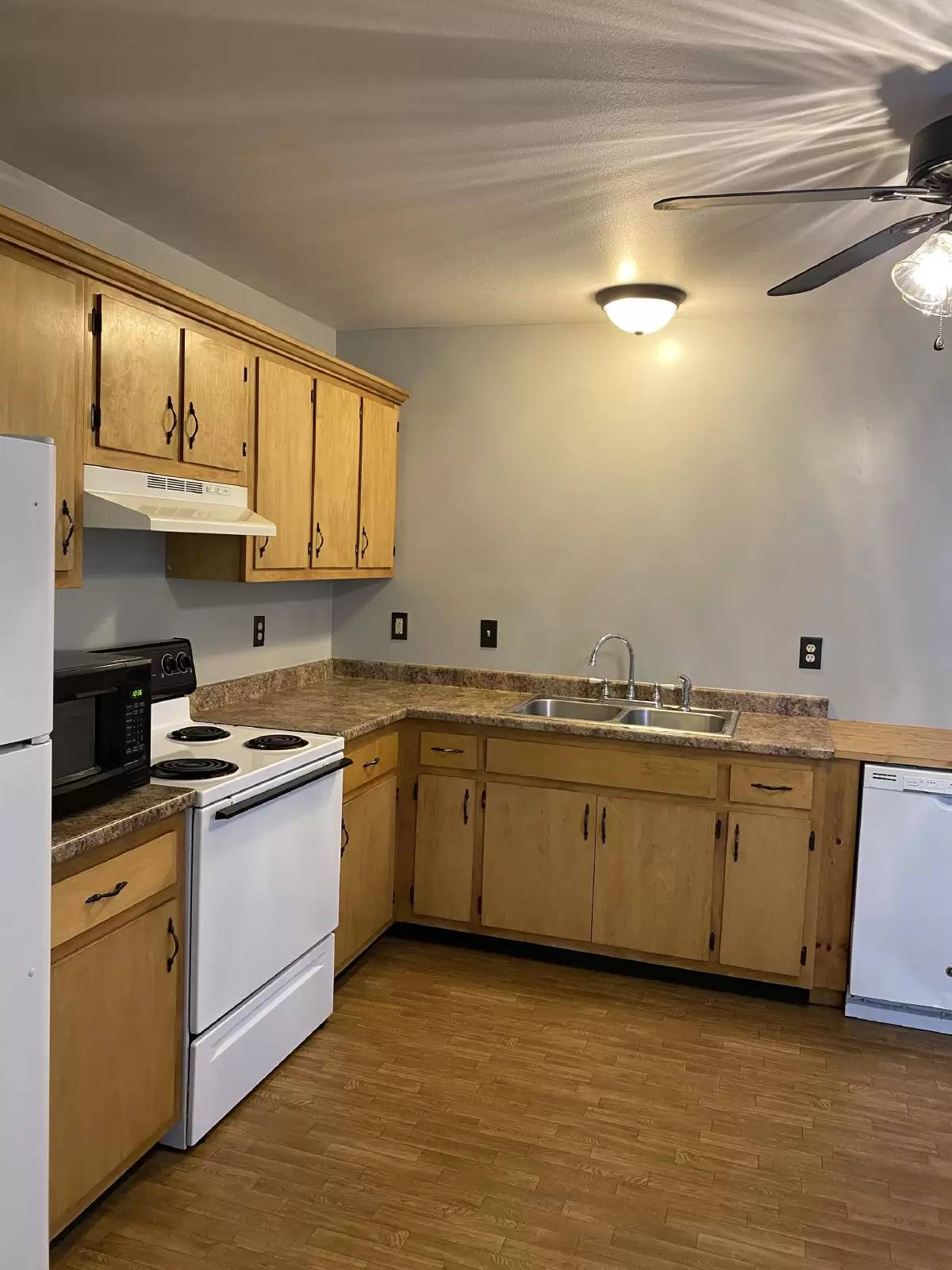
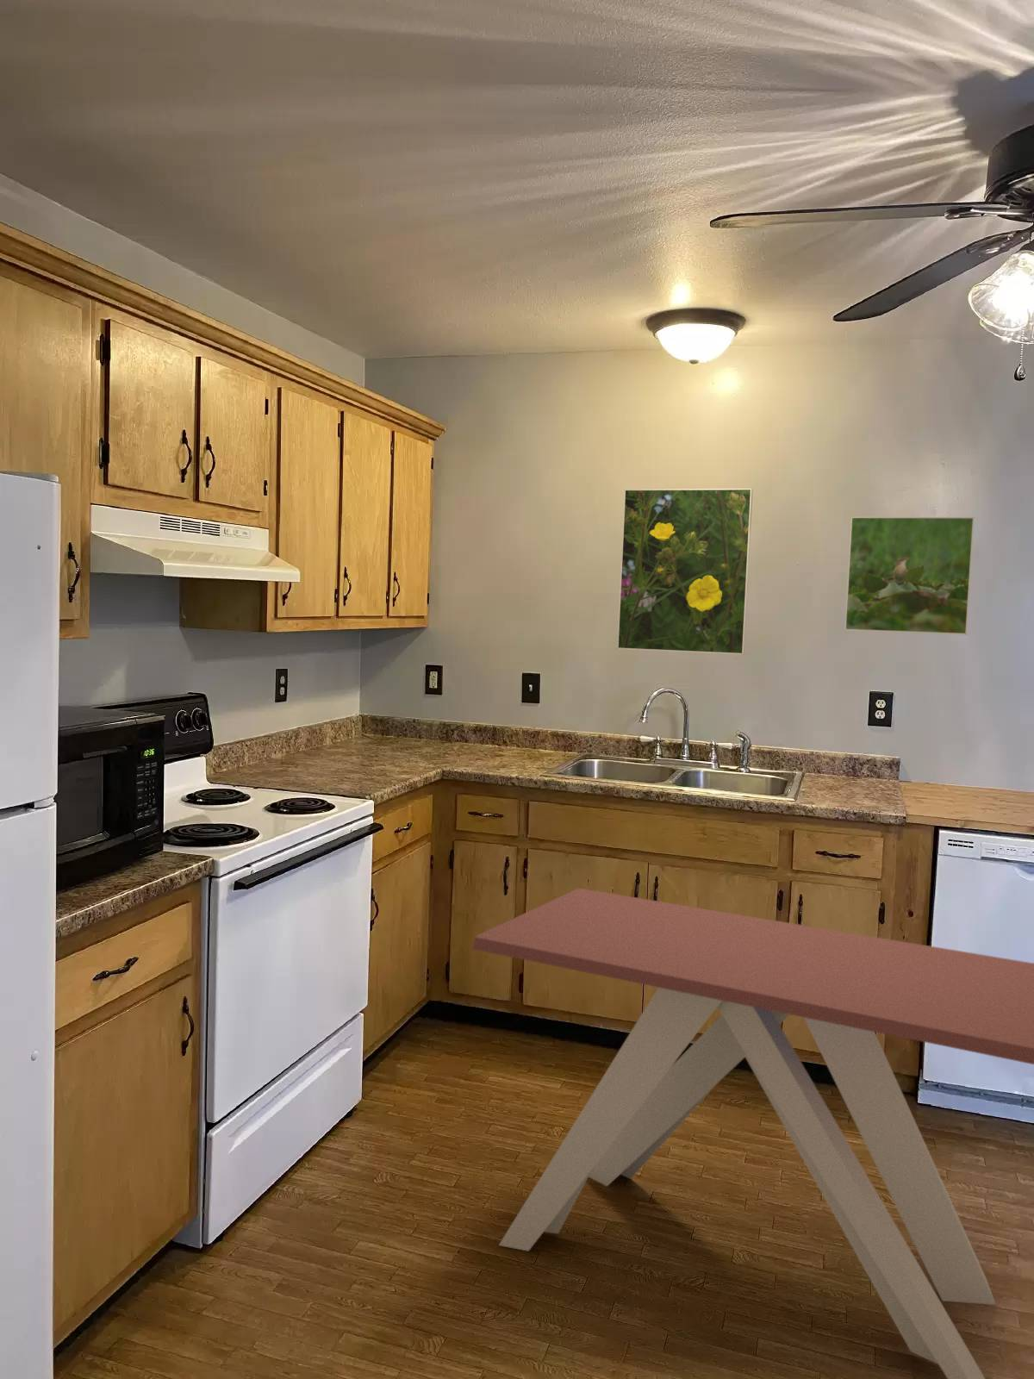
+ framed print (683, 570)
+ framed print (907, 574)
+ dining table (769, 1099)
